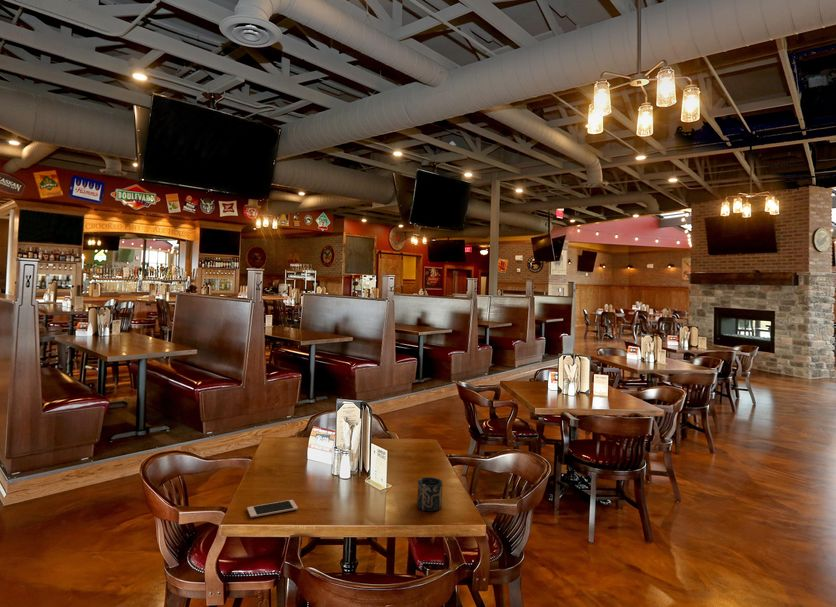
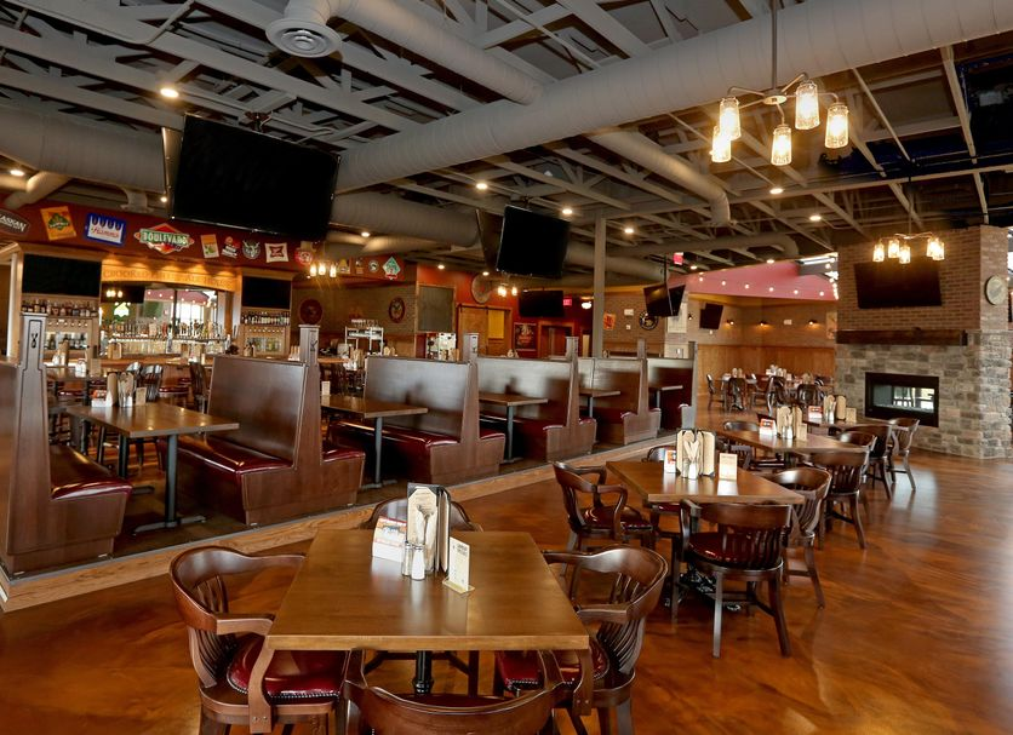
- cell phone (272, 508)
- cup (428, 492)
